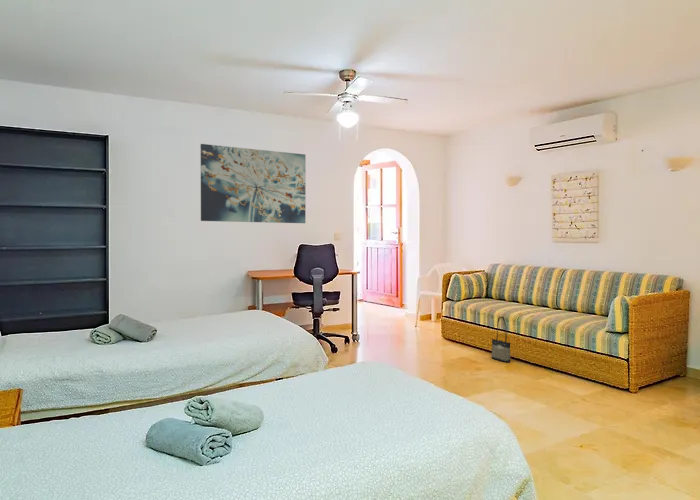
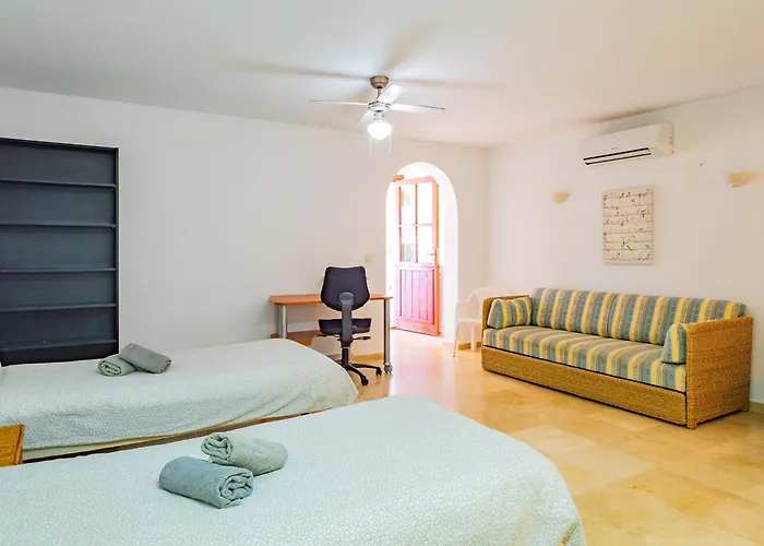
- wall art (255, 185)
- tote bag (500, 340)
